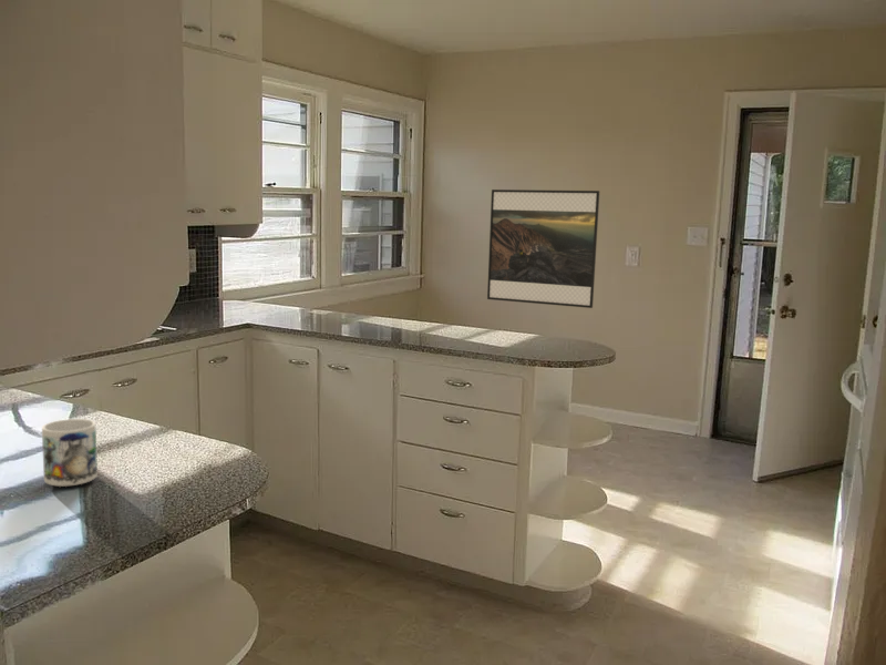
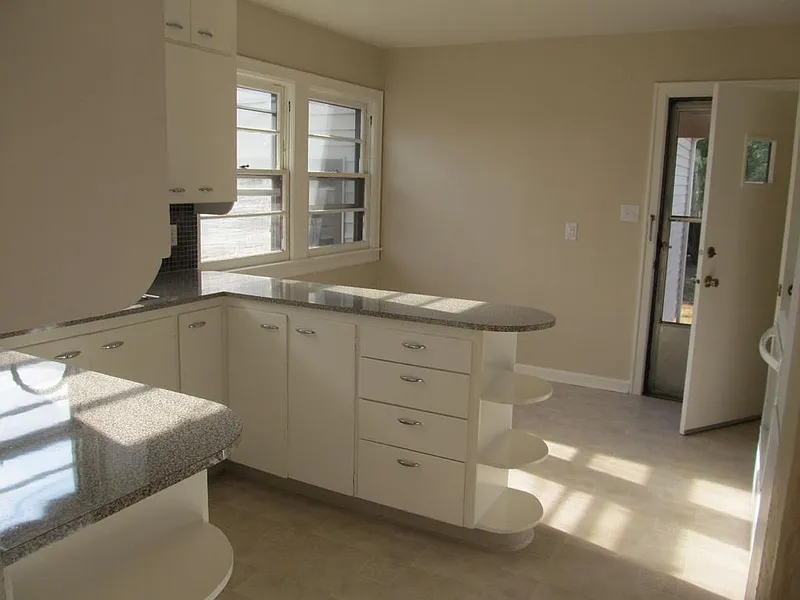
- mug (68, 450)
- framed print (540, 247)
